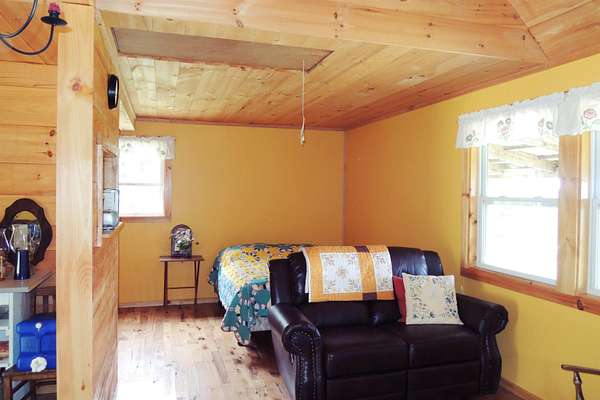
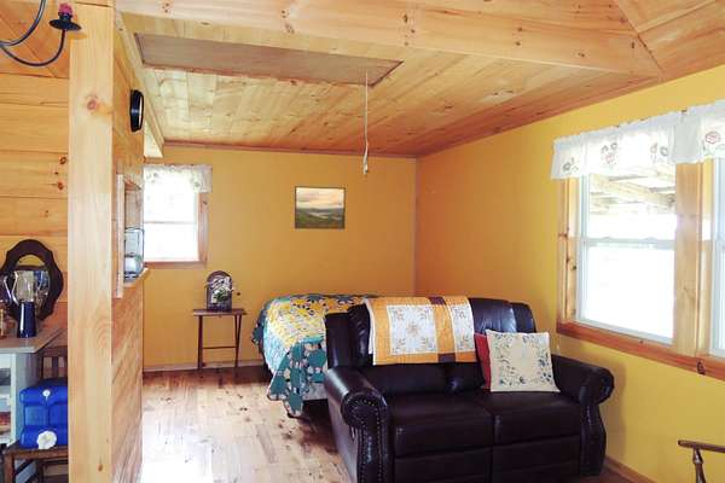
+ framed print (319, 208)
